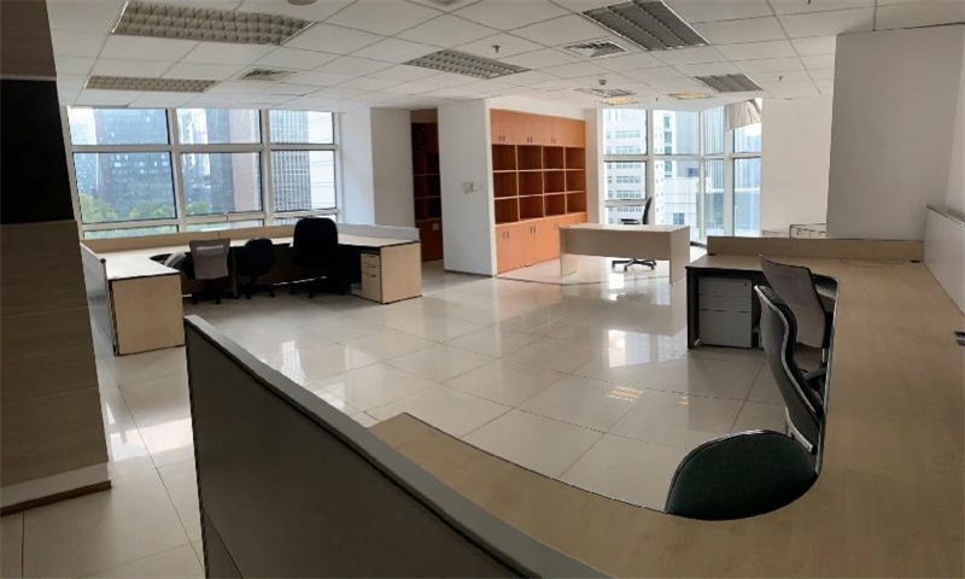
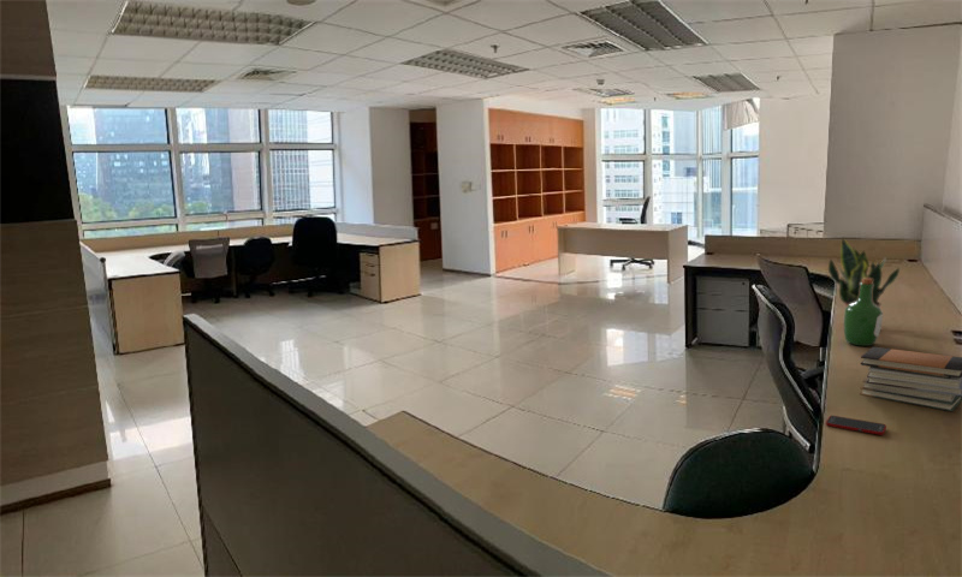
+ potted plant (861, 281)
+ cell phone (855, 424)
+ wine bottle (862, 310)
+ book stack (913, 377)
